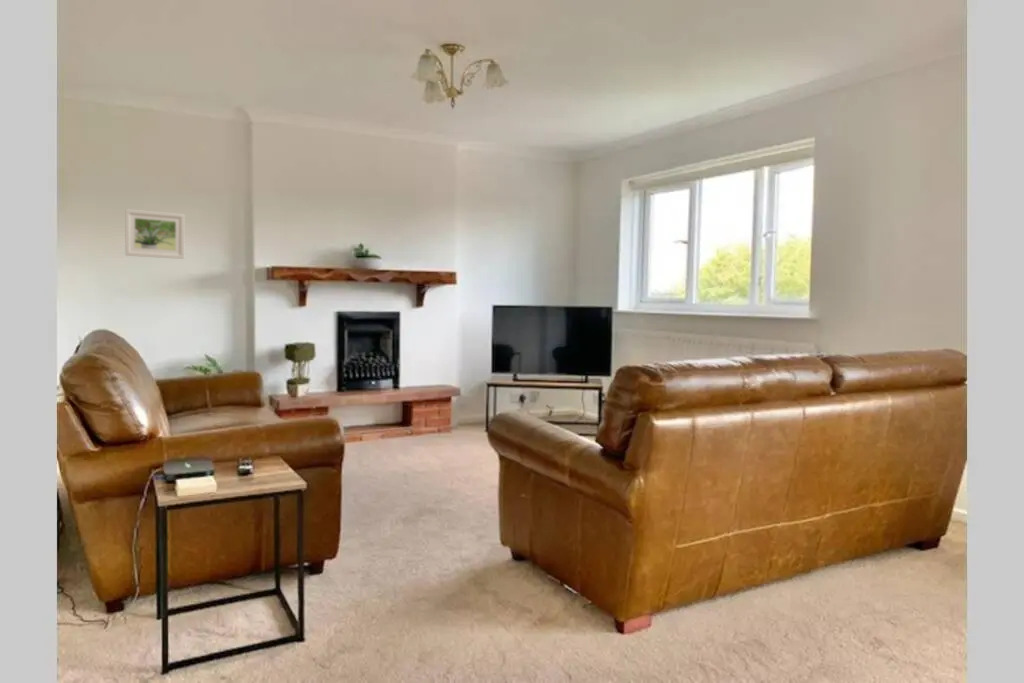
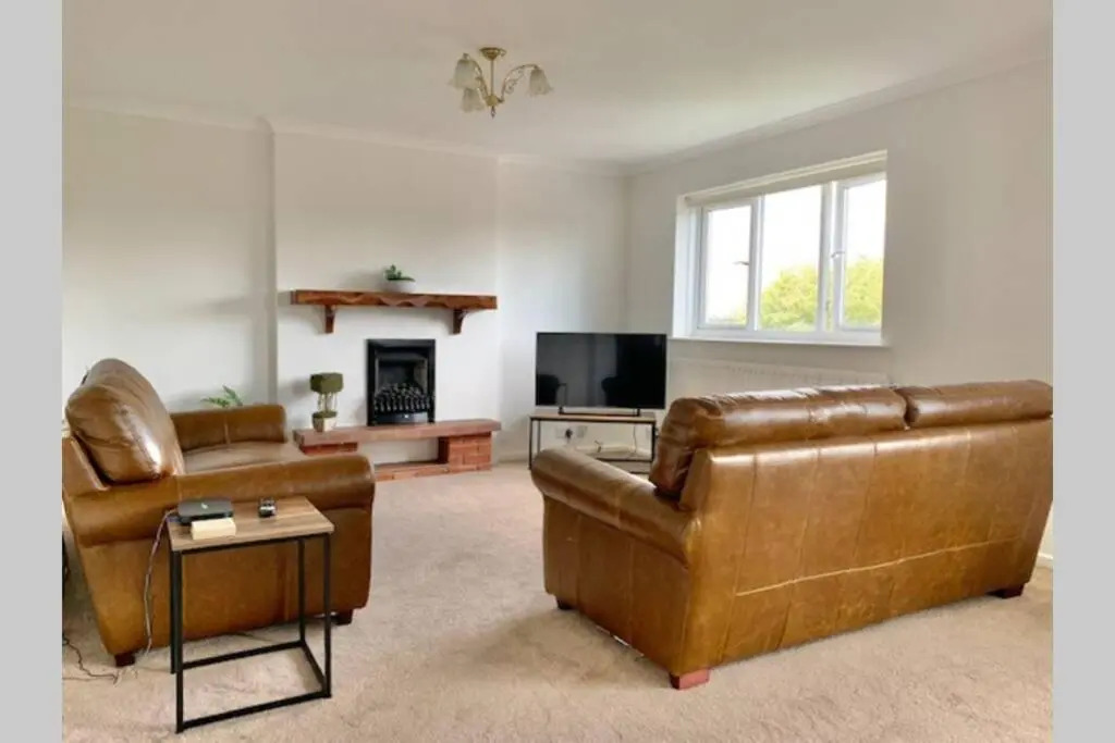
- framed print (155, 234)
